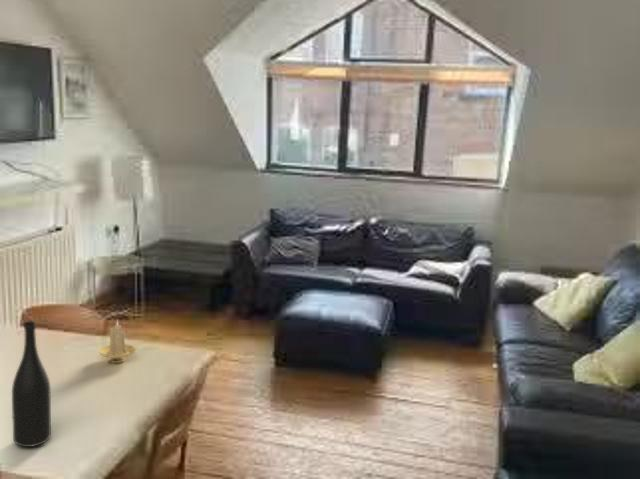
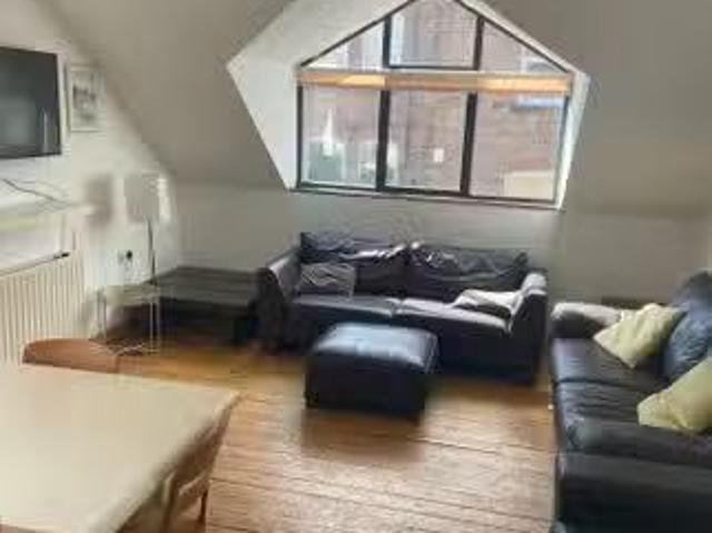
- candle holder (117, 339)
- wine bottle (31, 383)
